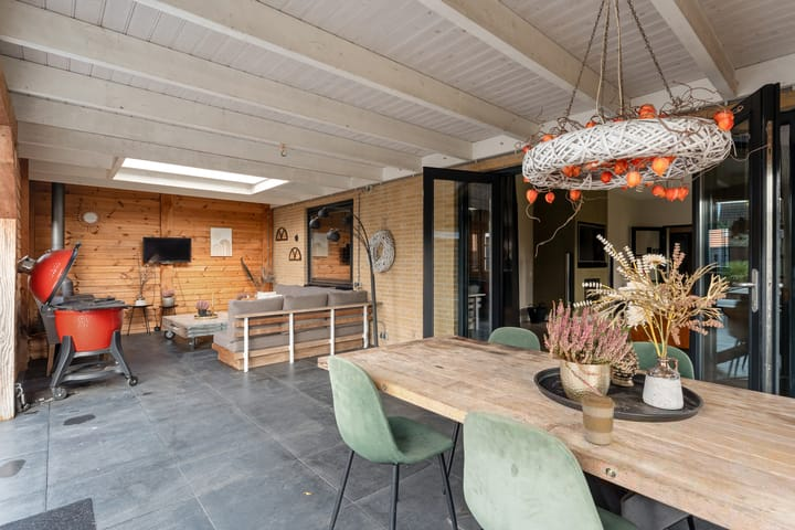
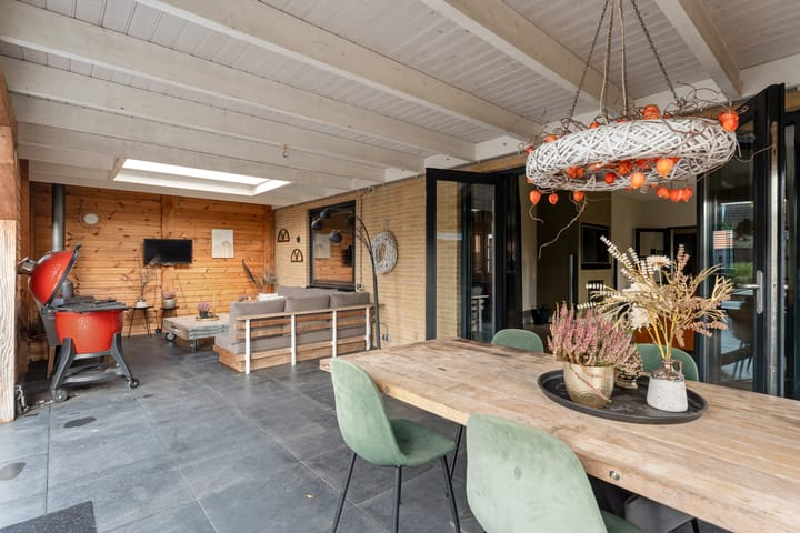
- coffee cup (597, 417)
